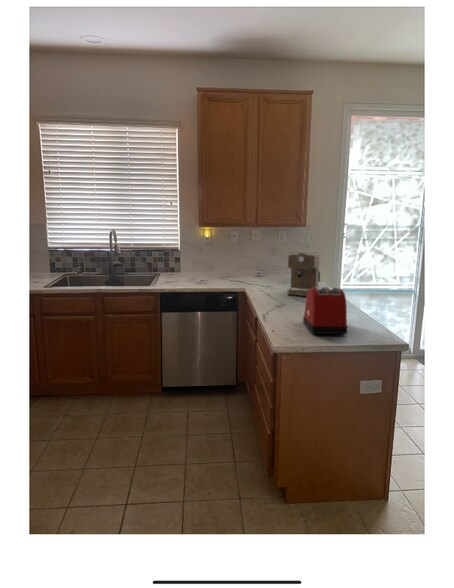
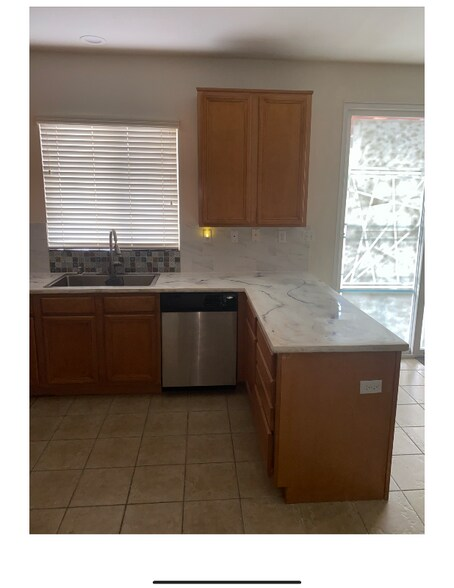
- coffee maker (305, 273)
- toaster (324, 307)
